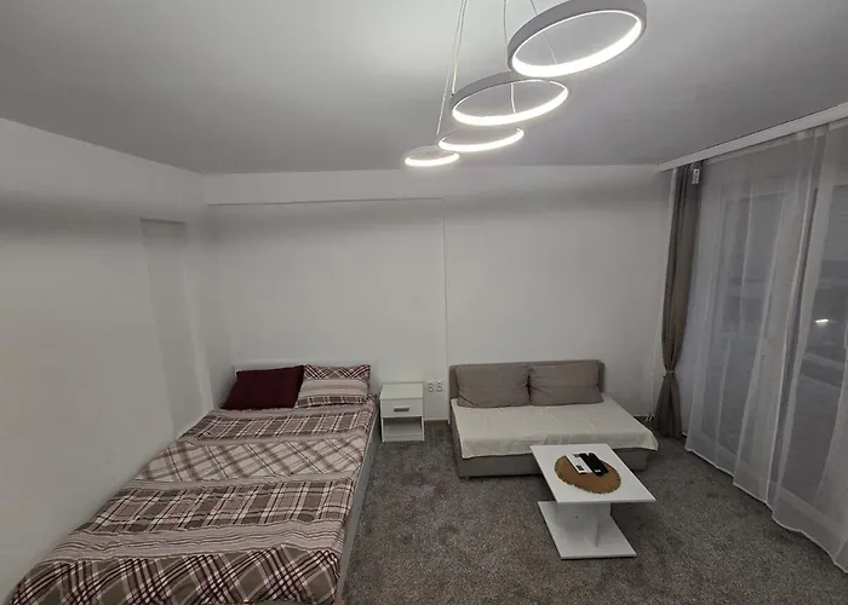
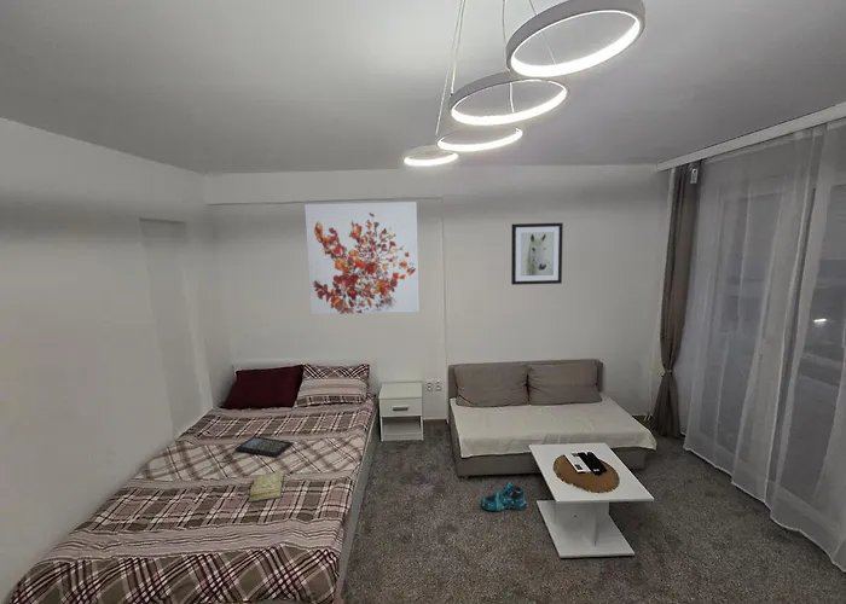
+ clutch bag (261, 446)
+ diary (267, 483)
+ shoe (503, 494)
+ wall art (363, 259)
+ wall art (537, 254)
